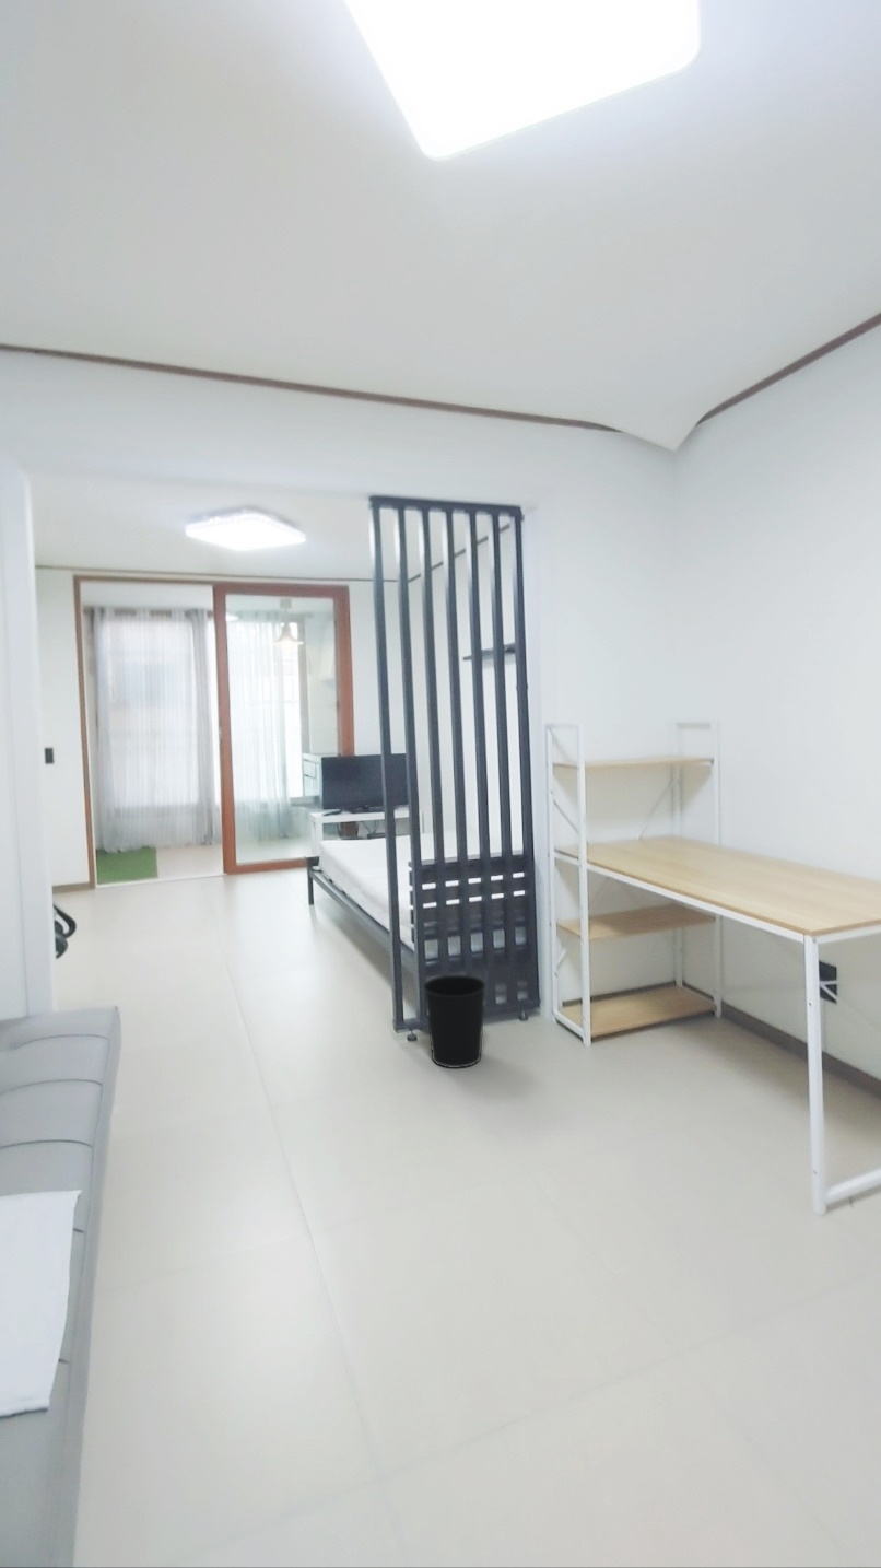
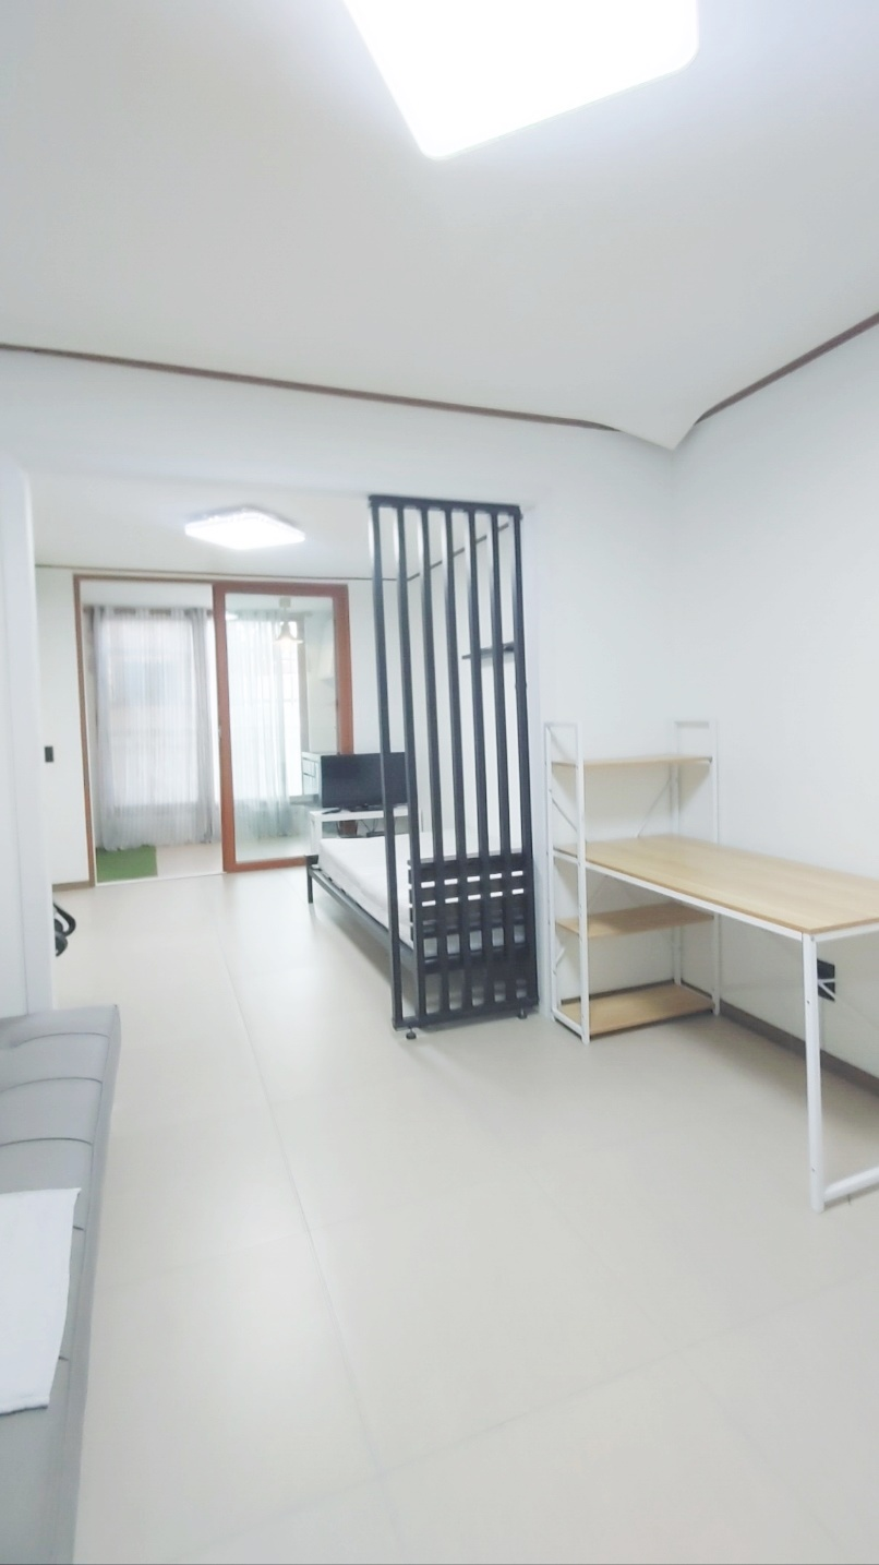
- wastebasket (455, 1020)
